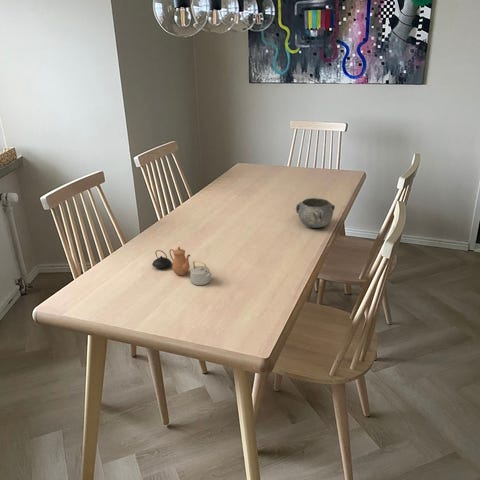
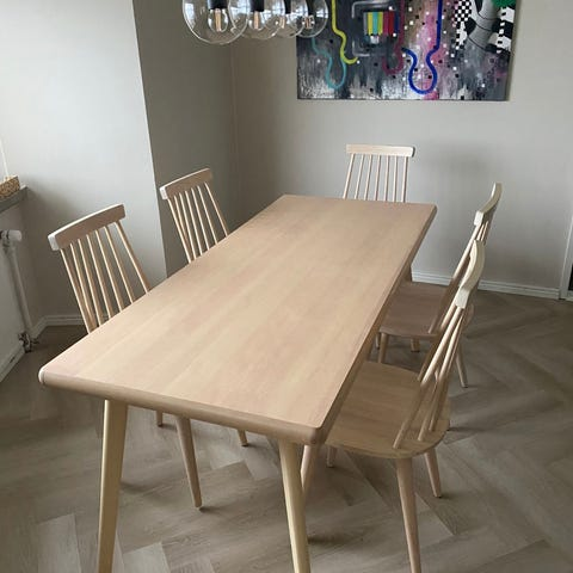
- teapot (181, 260)
- decorative bowl (317, 214)
